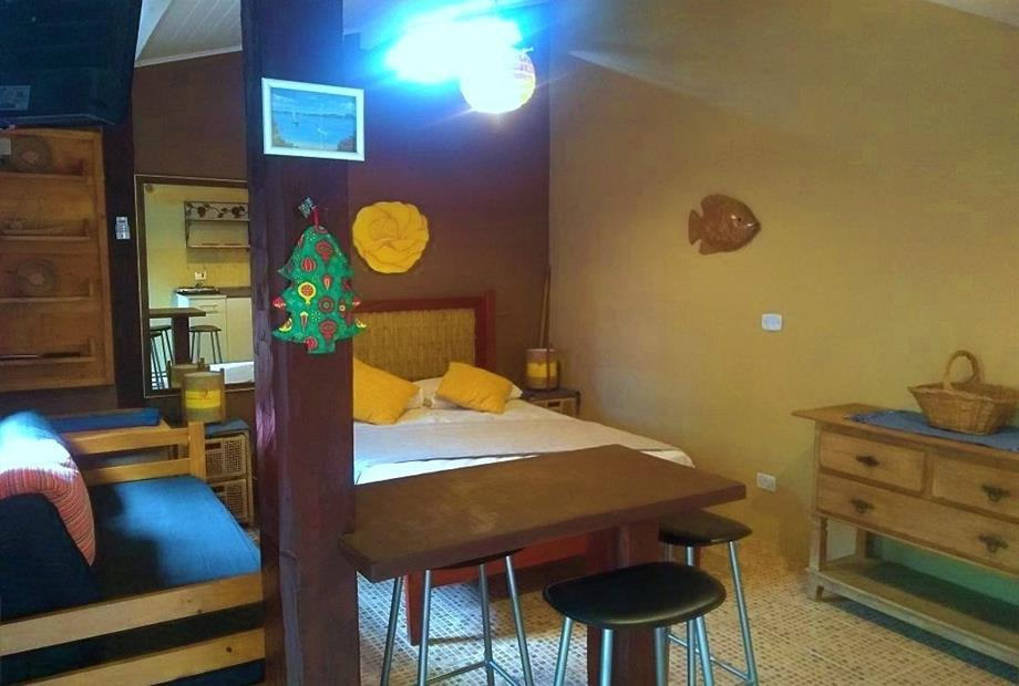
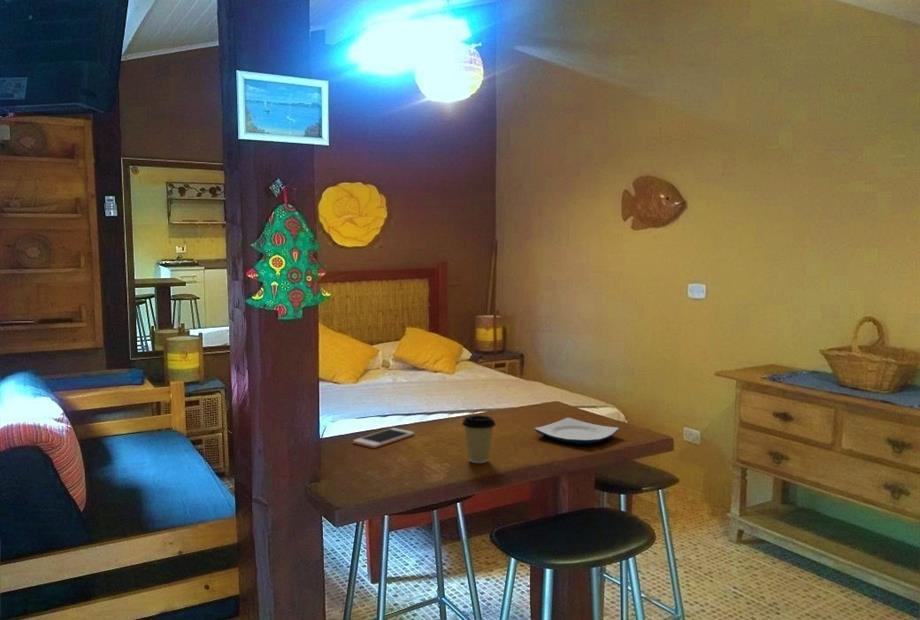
+ coffee cup (478, 438)
+ cell phone (384, 437)
+ plate (576, 432)
